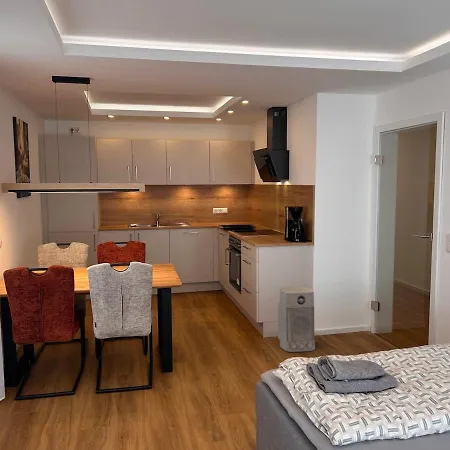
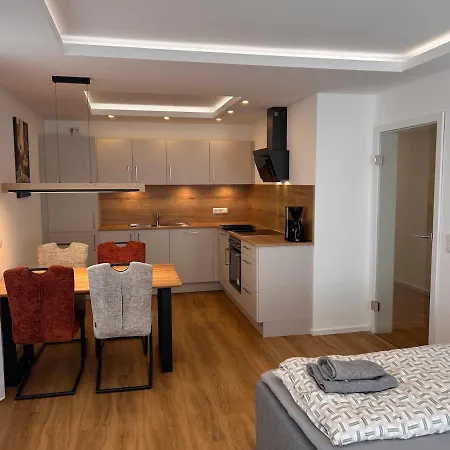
- air purifier (295, 317)
